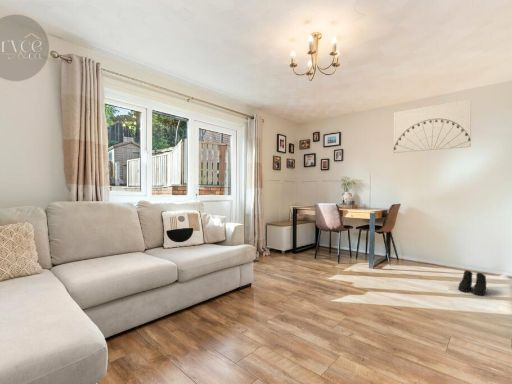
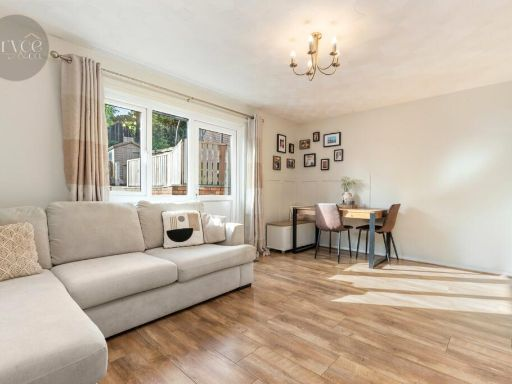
- wall art (429, 128)
- boots (471, 281)
